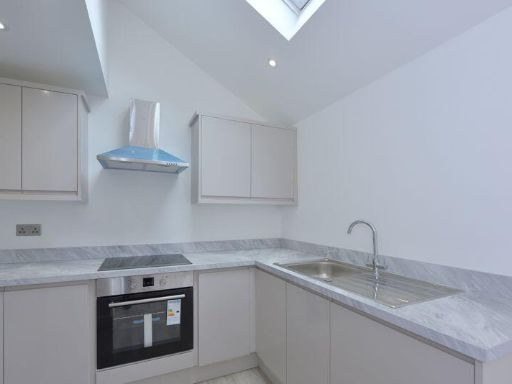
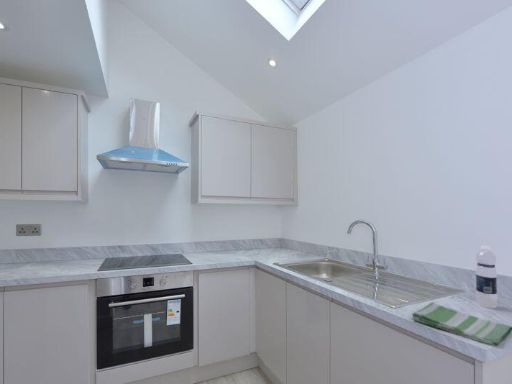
+ water bottle (486, 275)
+ dish towel (459, 321)
